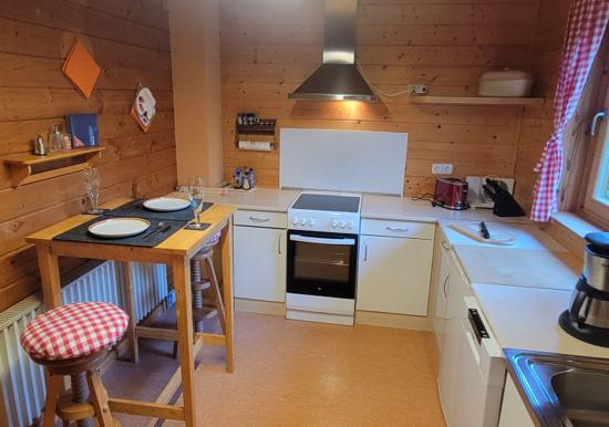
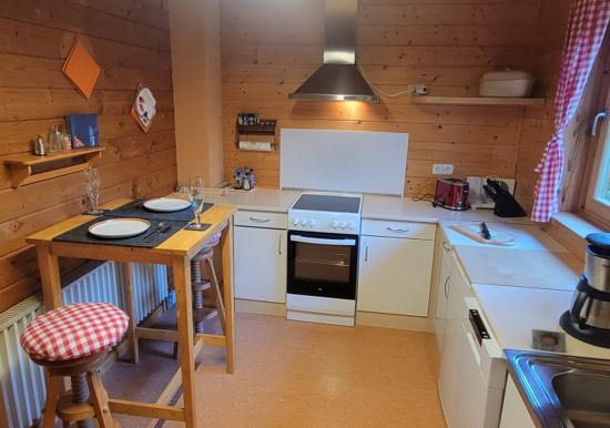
+ soap bar (548, 339)
